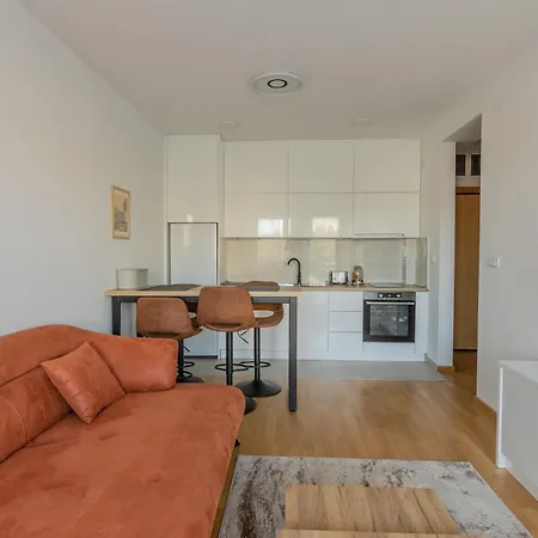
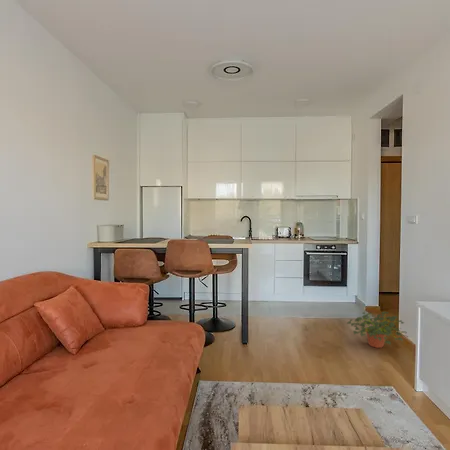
+ potted plant (379, 332)
